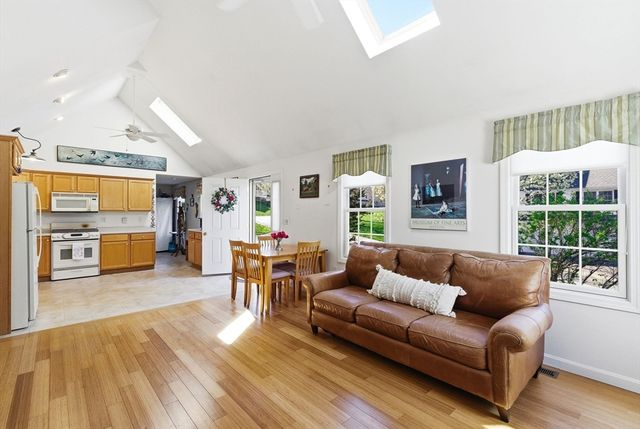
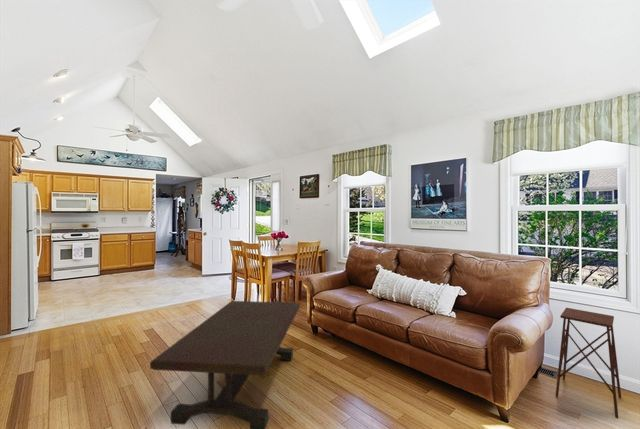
+ coffee table (243, 354)
+ side table (587, 356)
